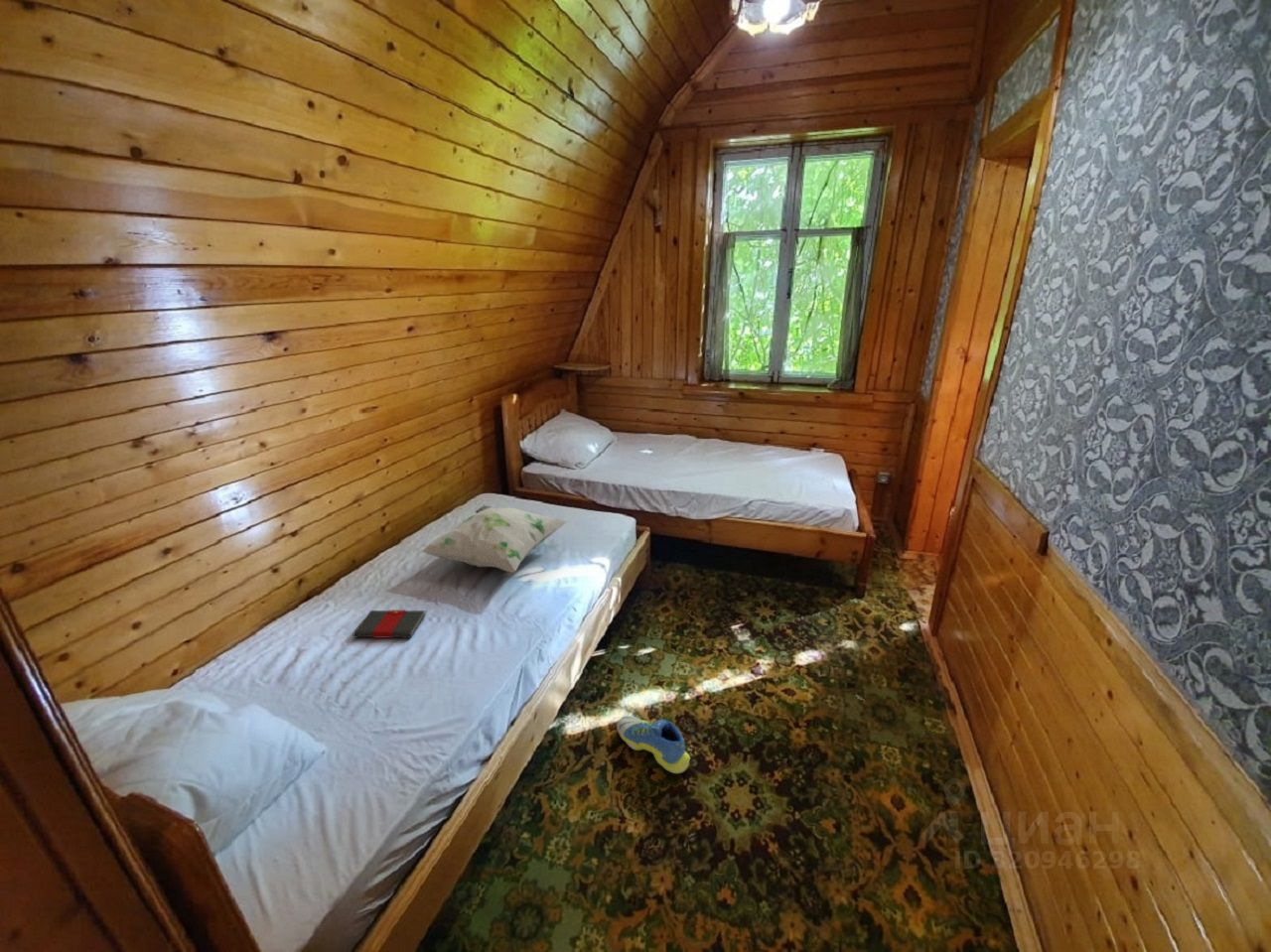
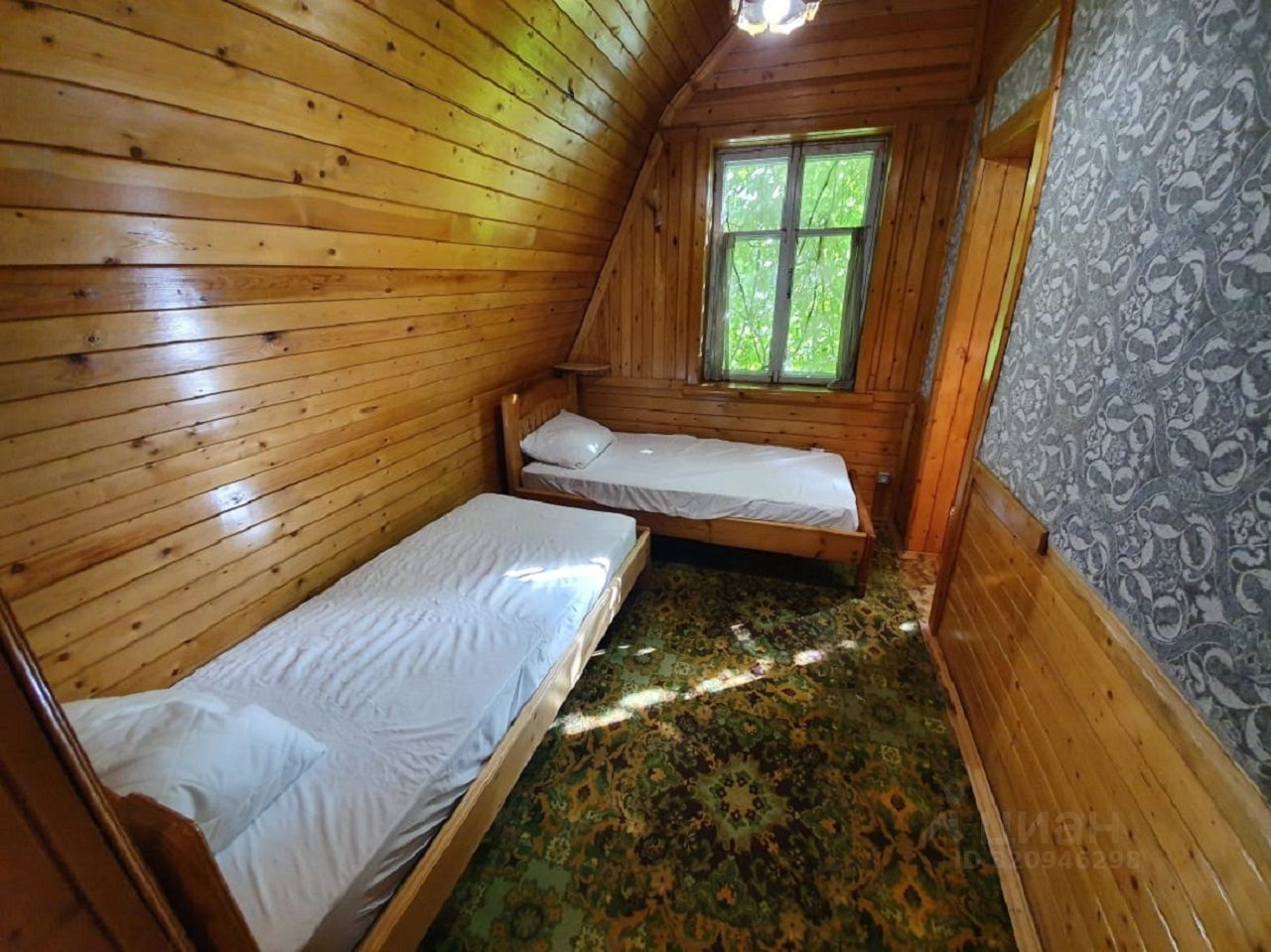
- book (390, 622)
- sneaker (652, 731)
- decorative pillow (496, 534)
